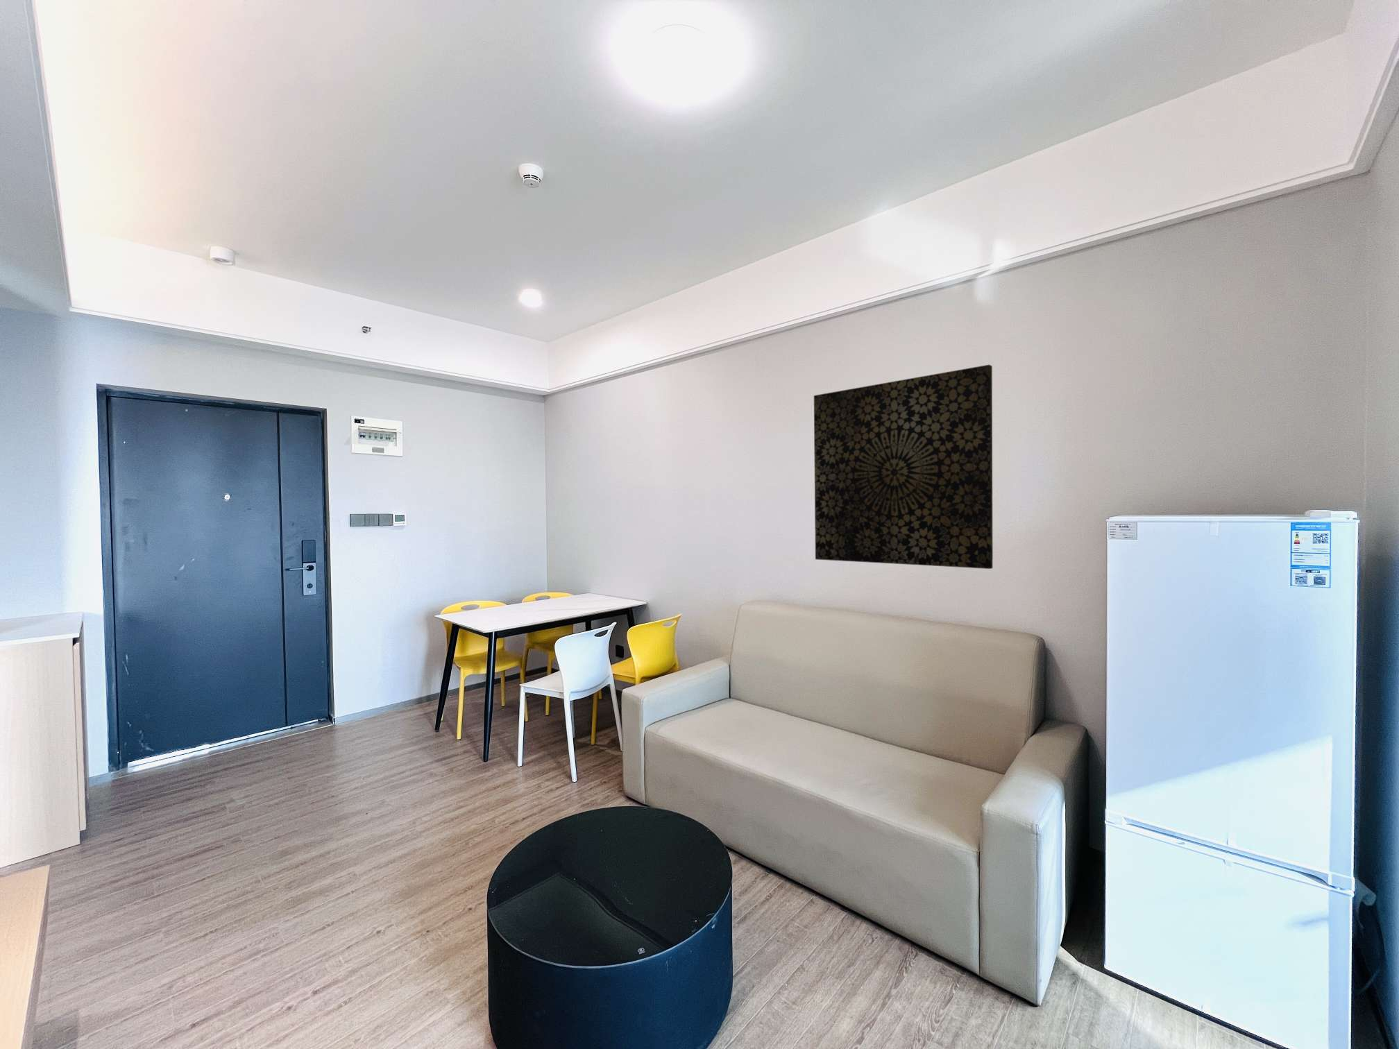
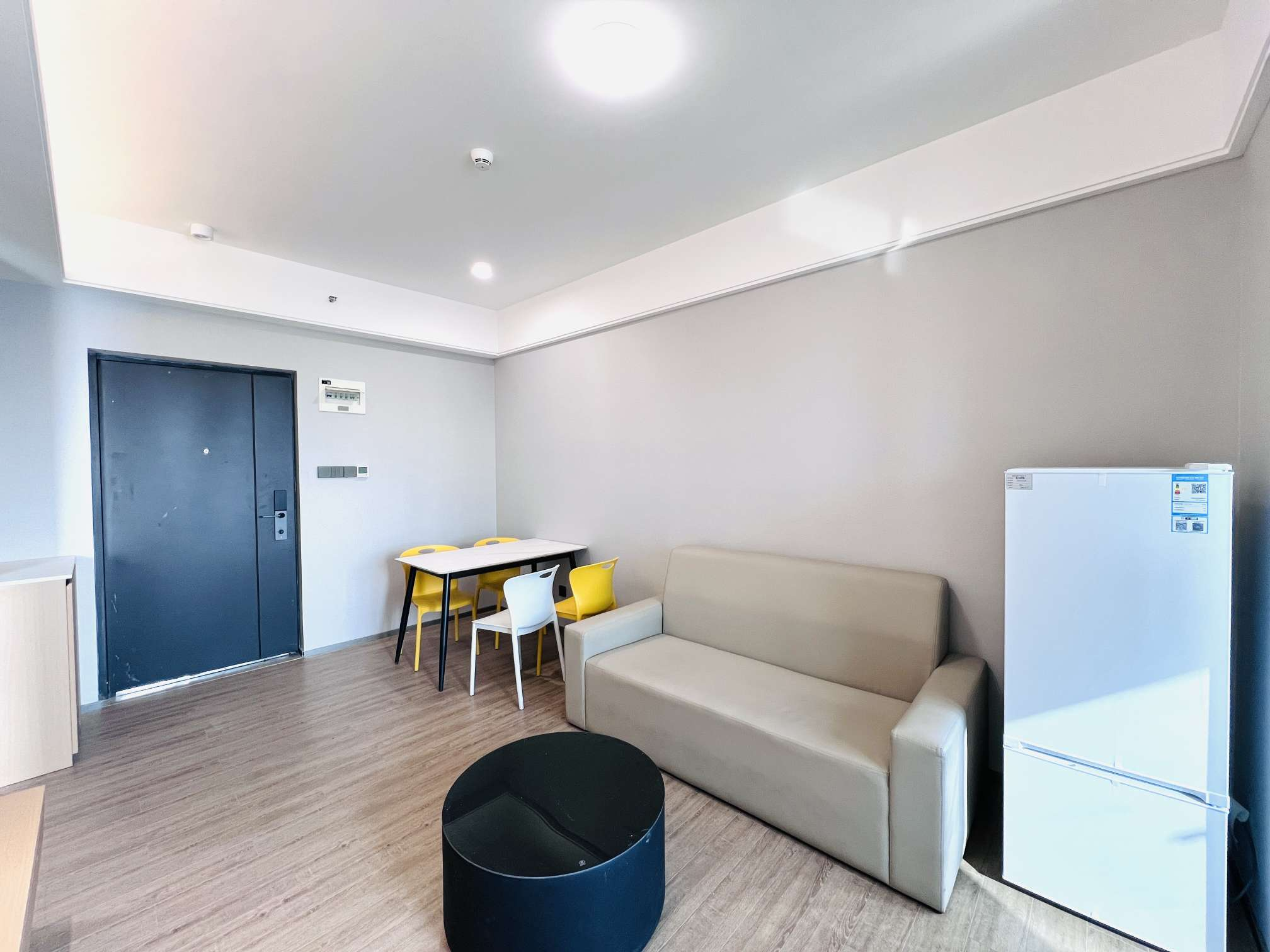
- wall art (893, 473)
